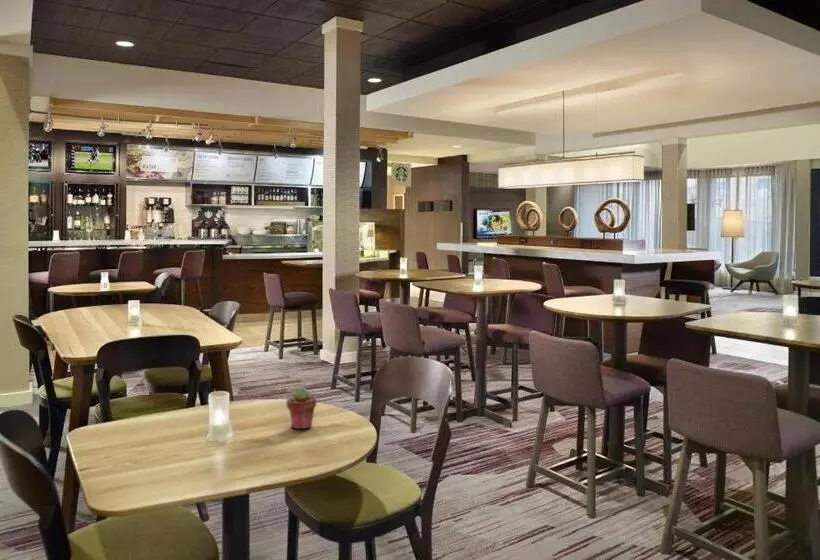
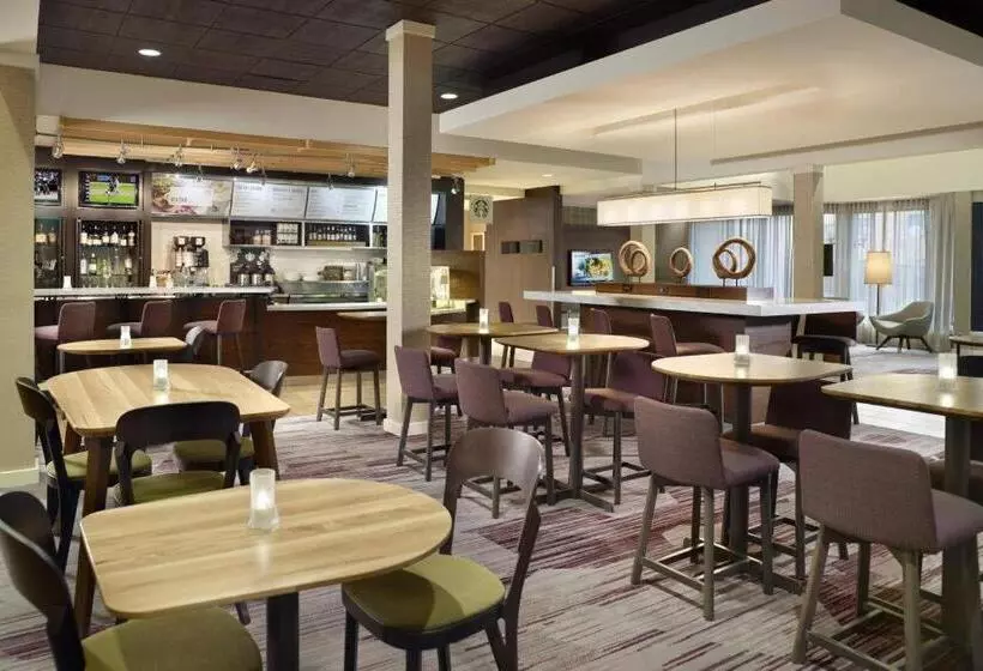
- potted succulent (301, 407)
